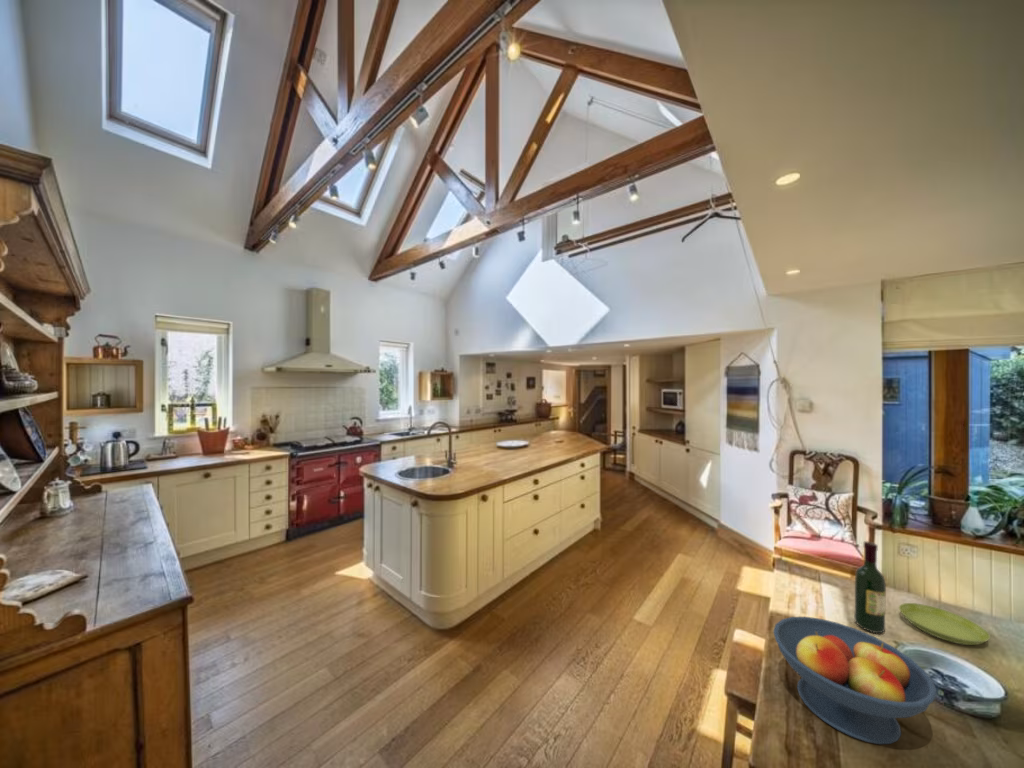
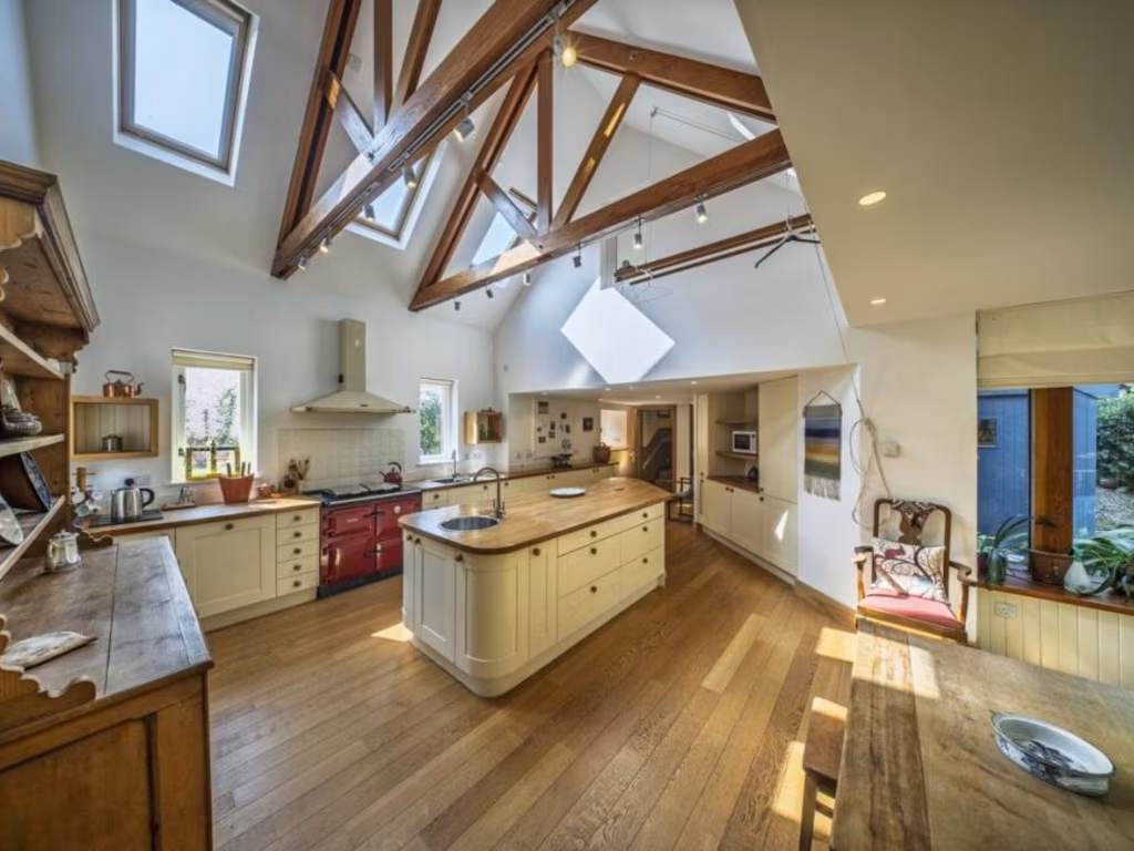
- fruit bowl (845, 671)
- wine bottle (870, 585)
- saucer (941, 624)
